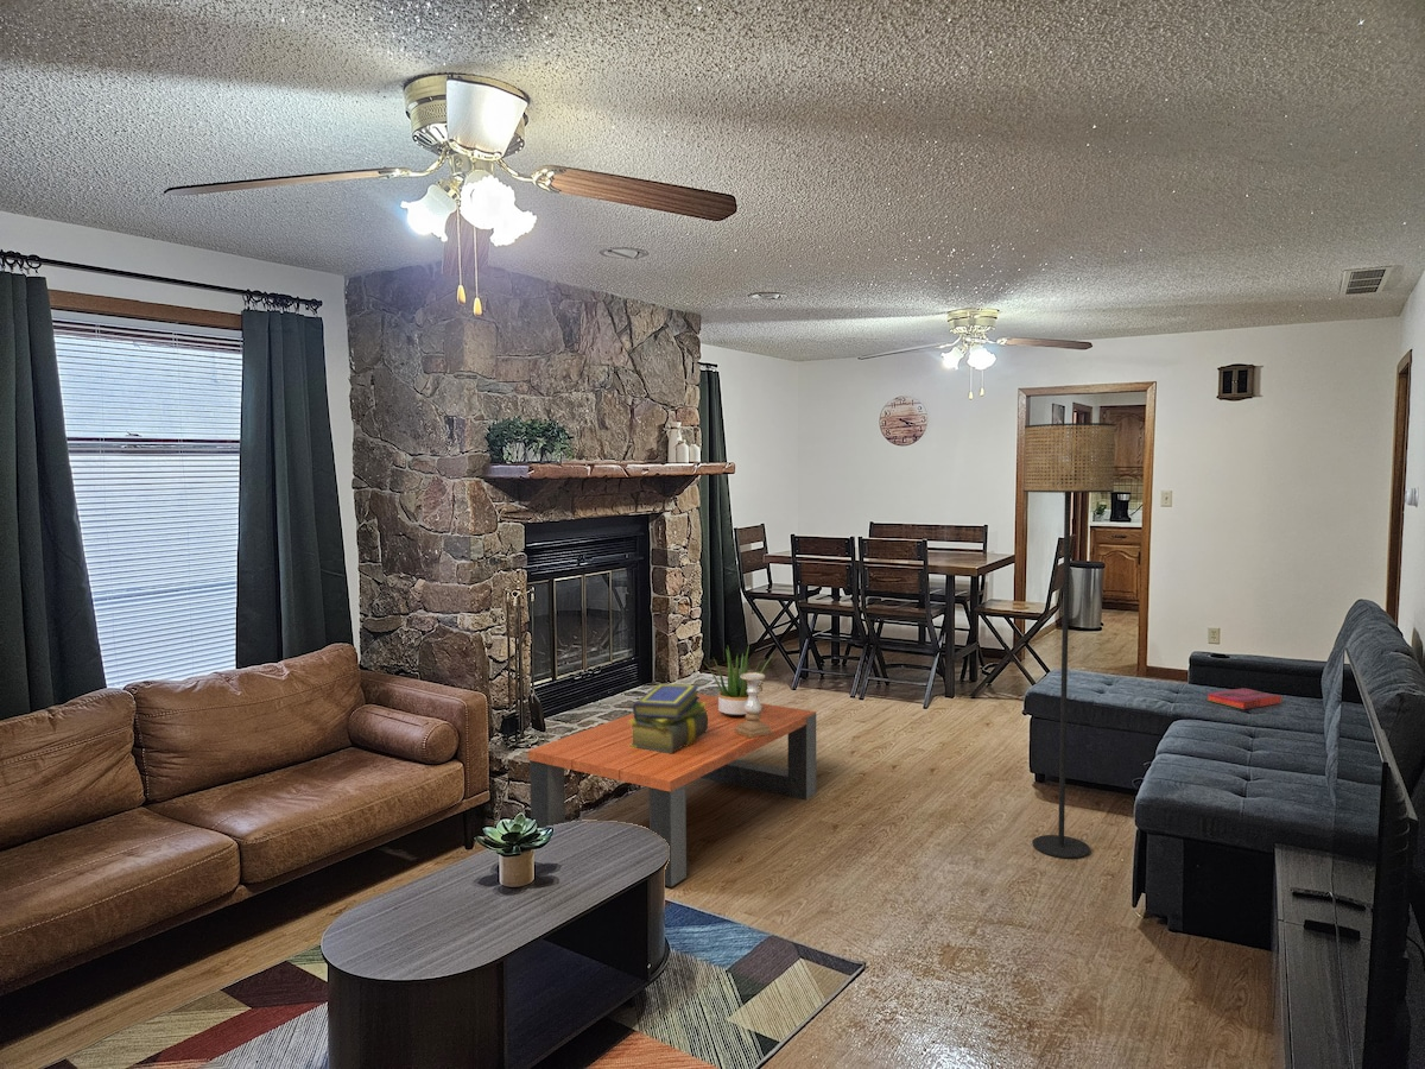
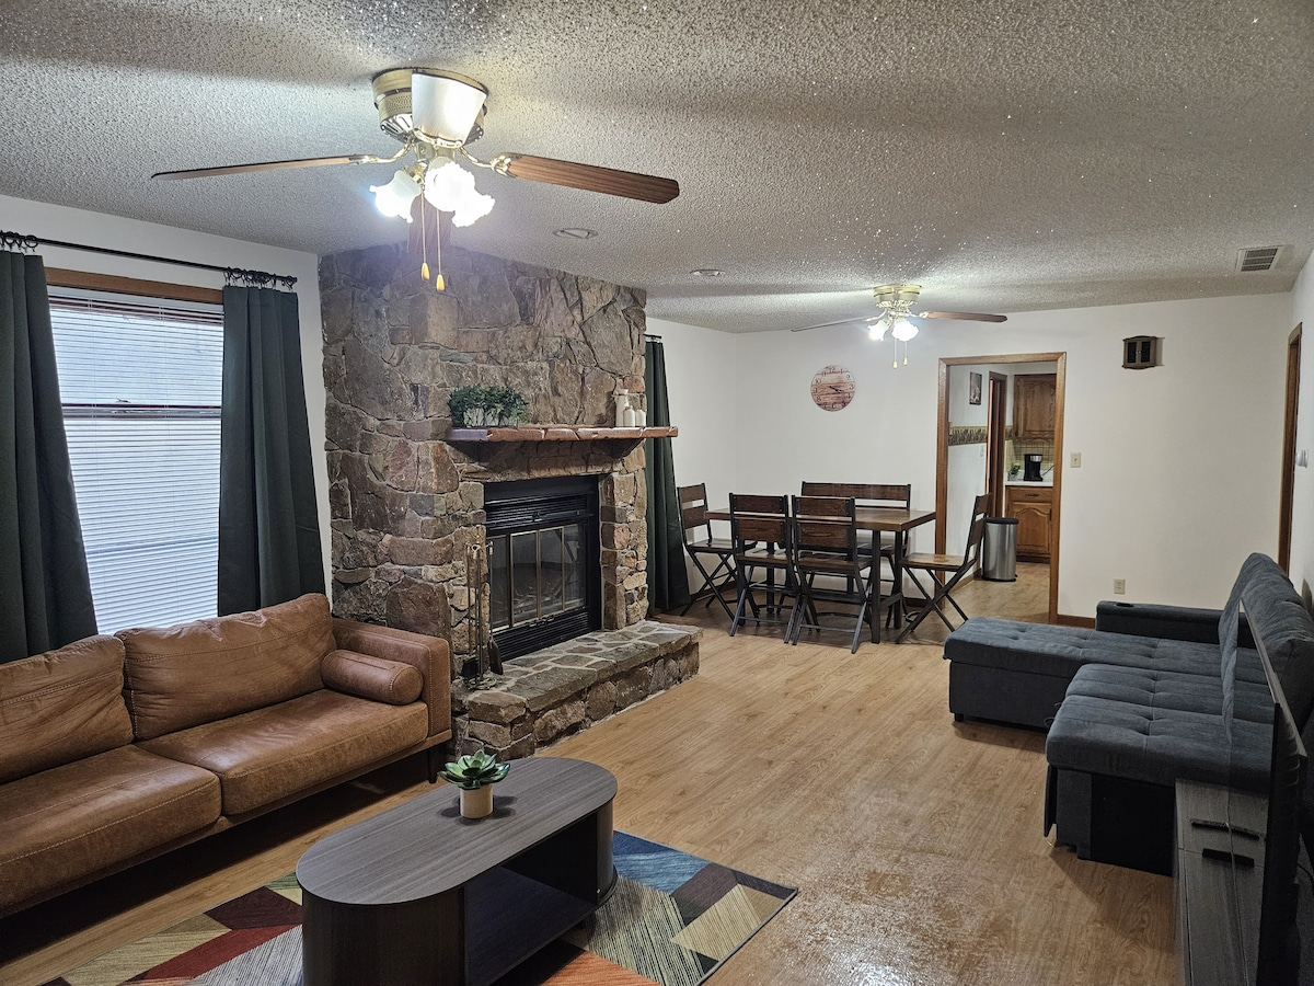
- candle holder (752, 703)
- stack of books (669, 715)
- floor lamp (1064, 639)
- coffee table (683, 773)
- potted plant (737, 679)
- hardback book (1243, 698)
